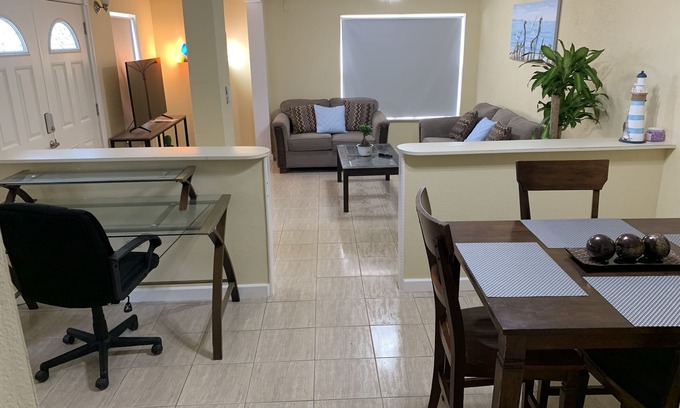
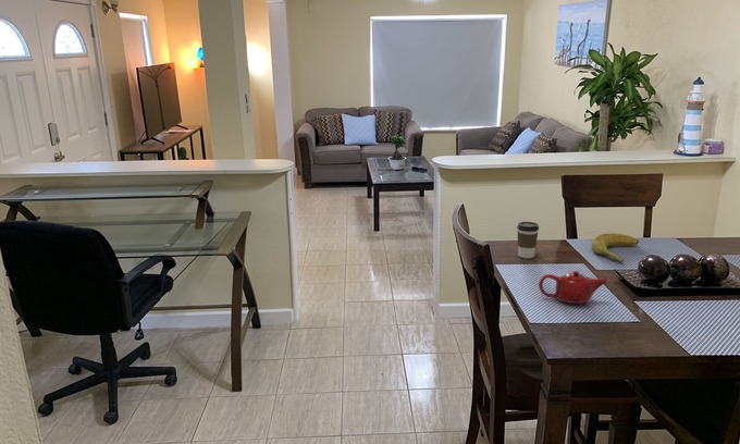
+ banana (617, 245)
+ teapot (572, 285)
+ coffee cup (527, 239)
